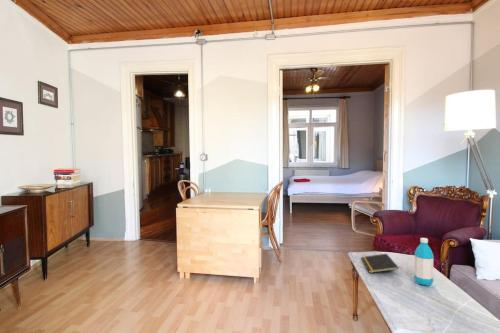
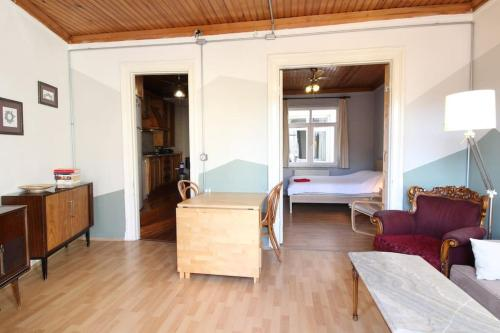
- water bottle (423, 261)
- notepad (378, 262)
